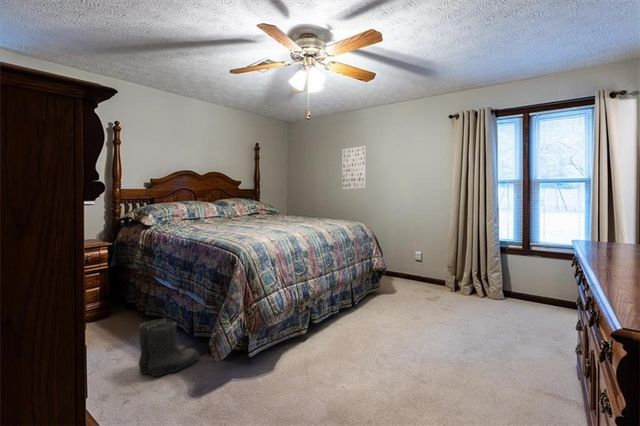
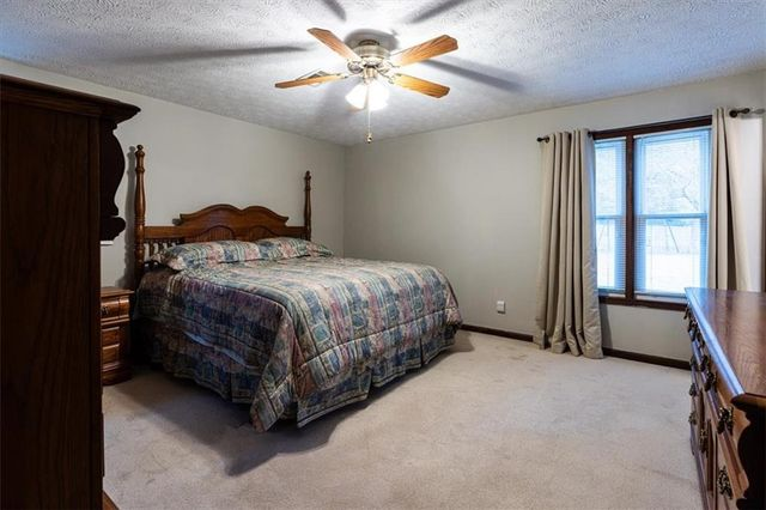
- boots (169, 342)
- wall art (354, 168)
